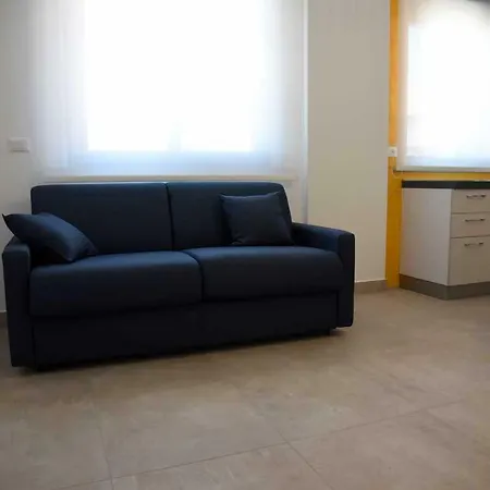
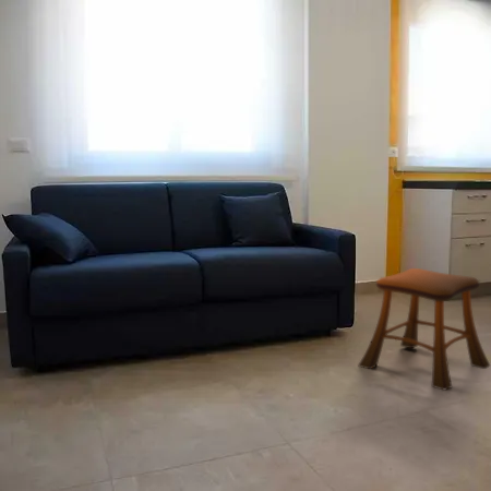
+ stool (426, 322)
